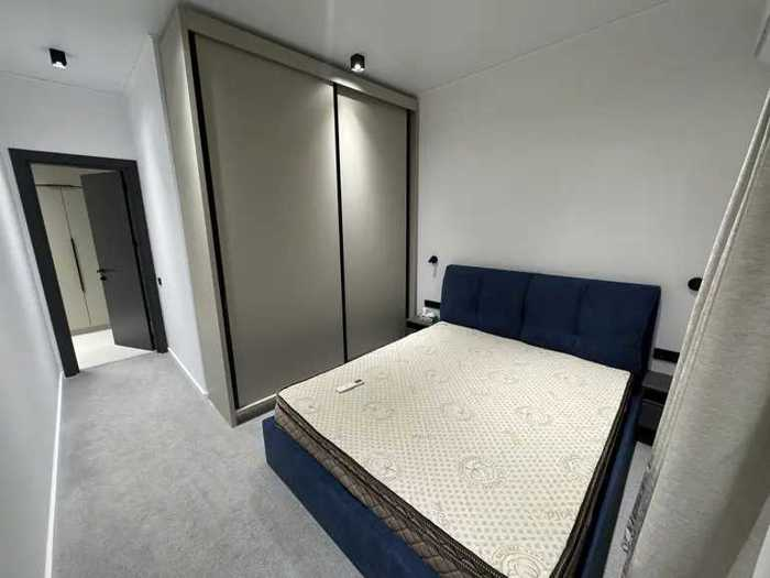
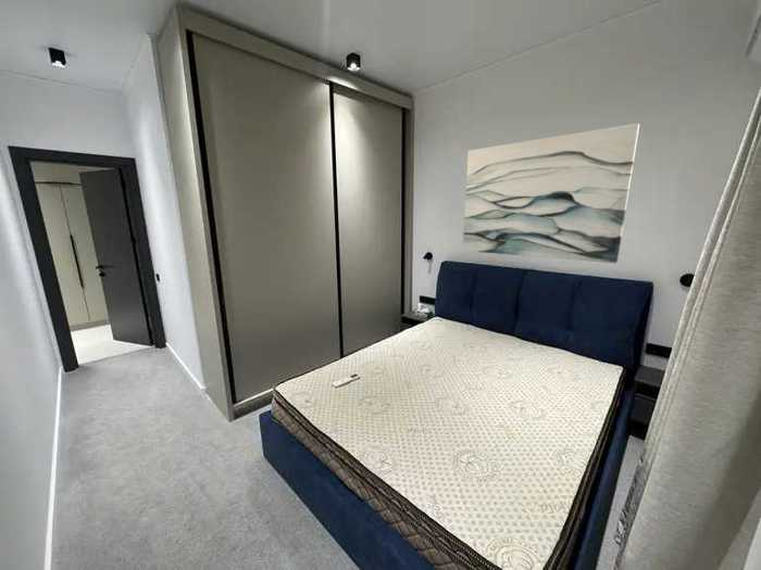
+ wall art (533, 200)
